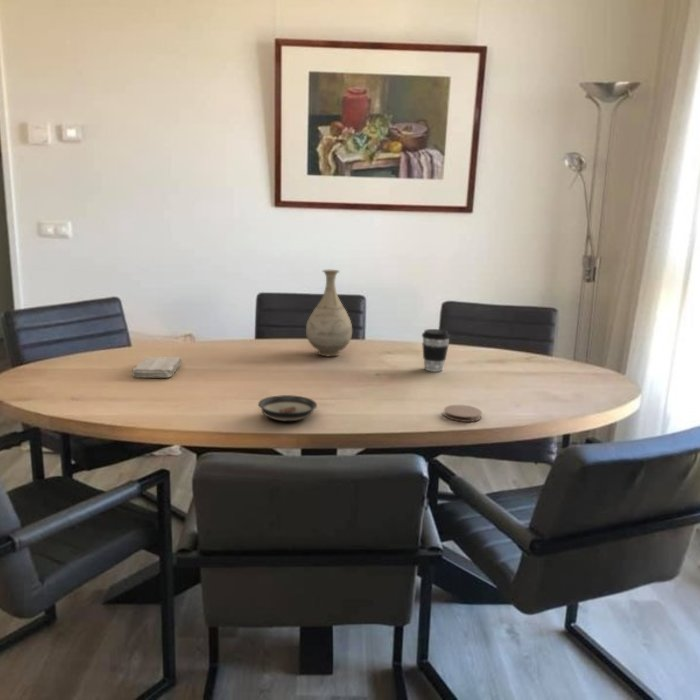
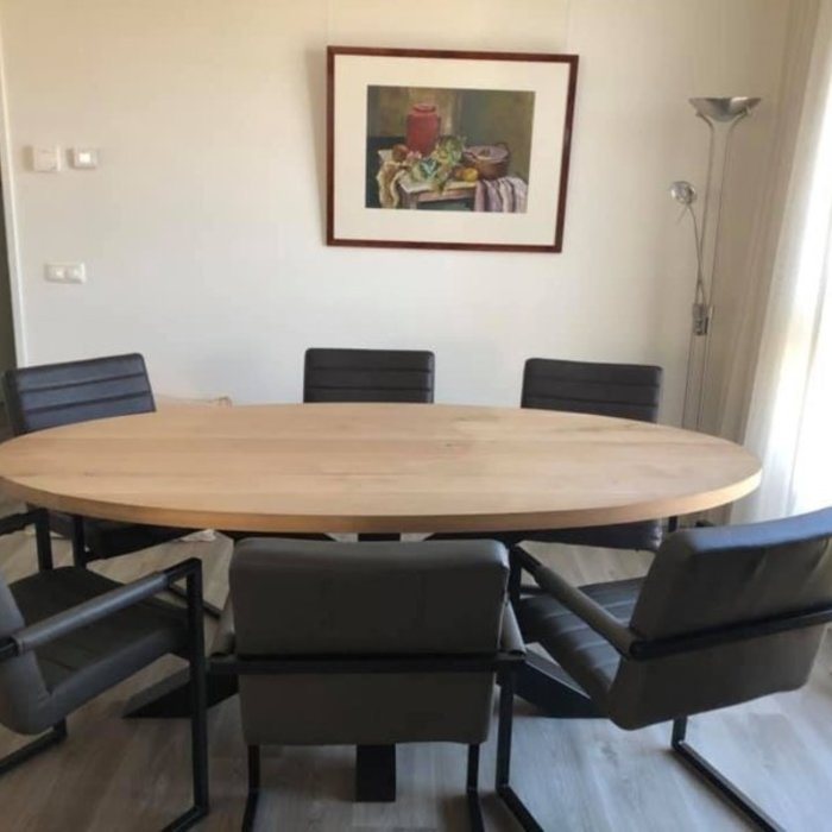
- saucer (287, 410)
- coaster (462, 413)
- coffee cup (434, 350)
- washcloth (157, 366)
- vase (329, 312)
